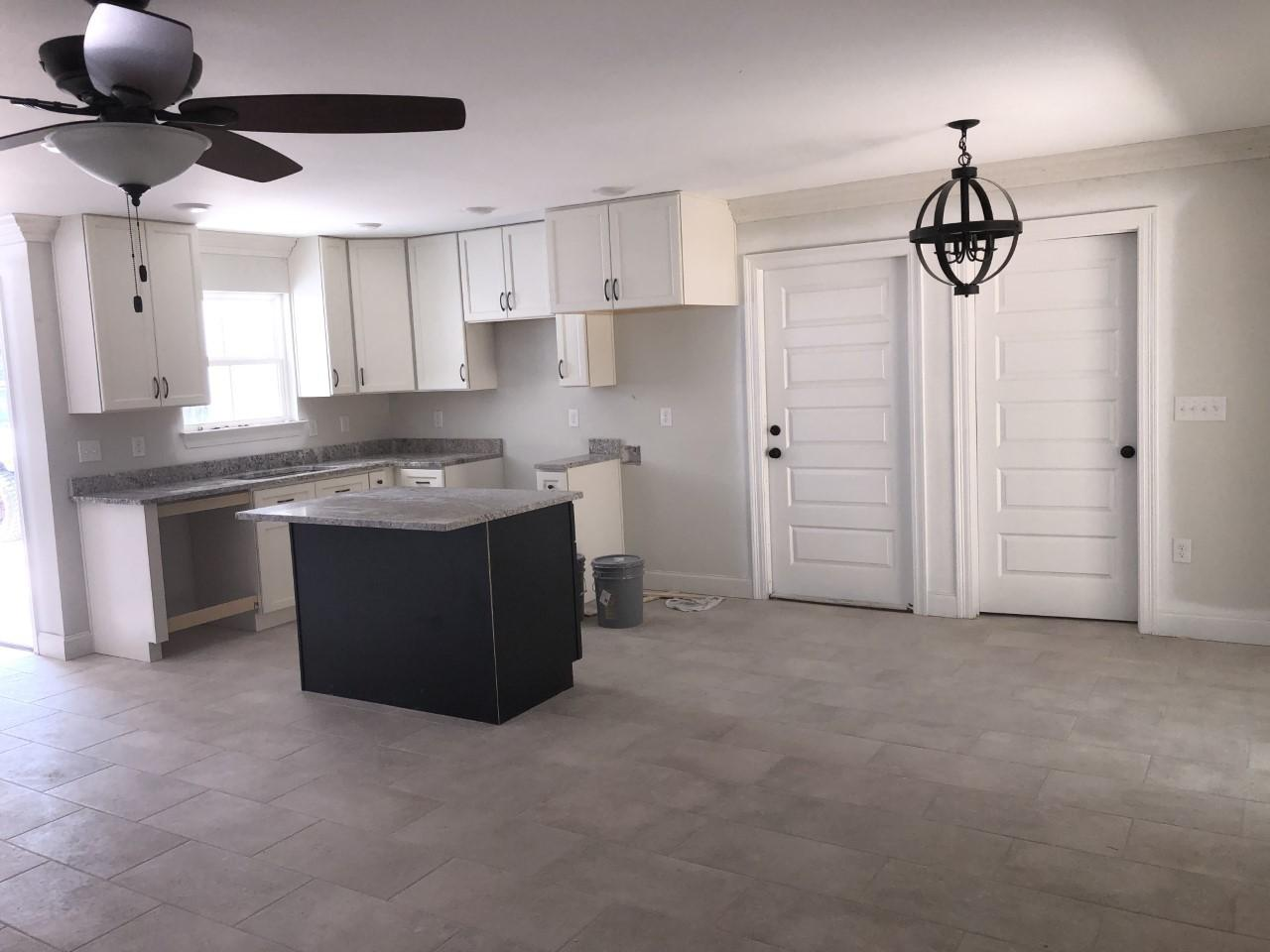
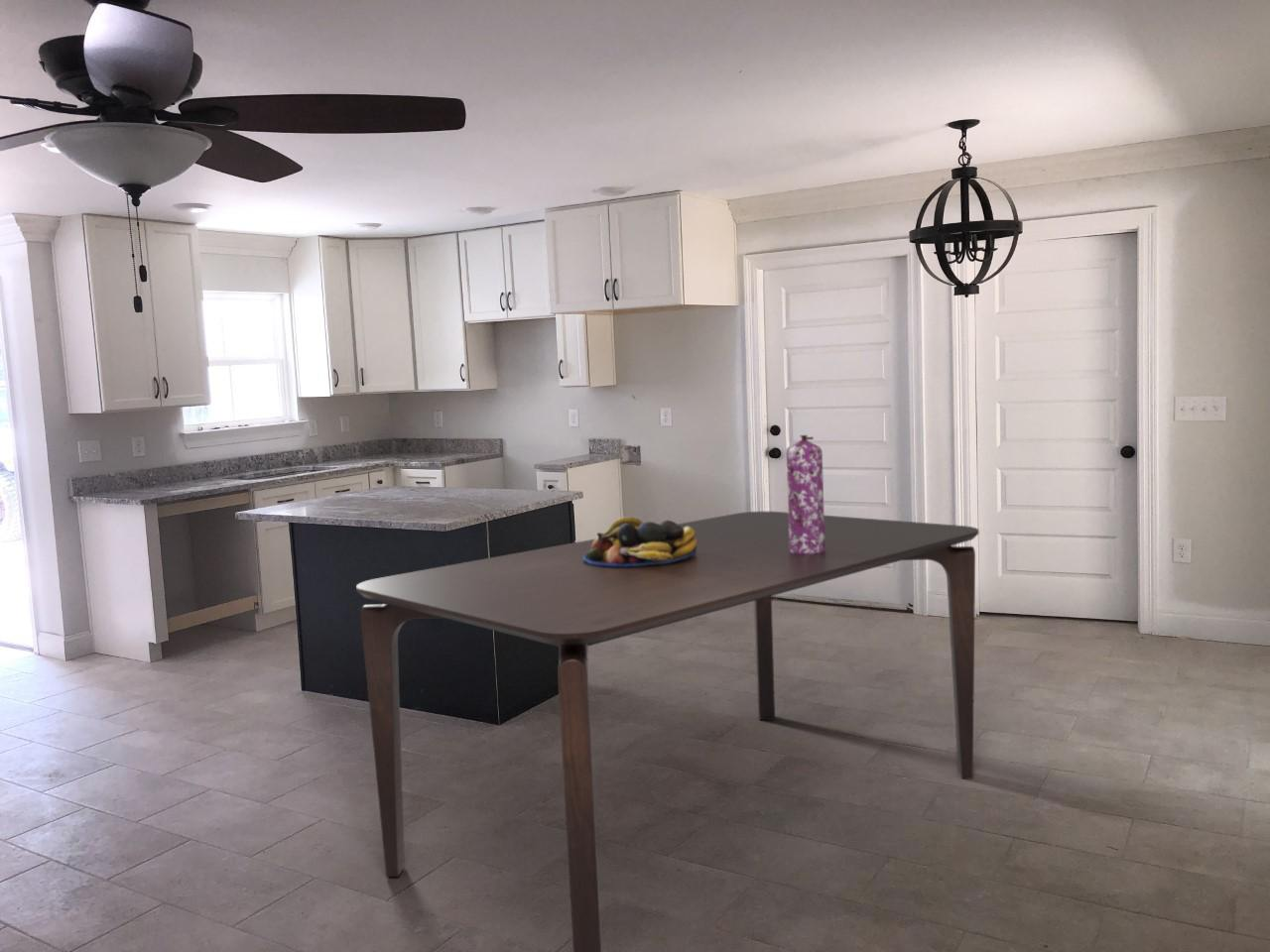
+ fruit bowl (638, 536)
+ gas cylinder (805, 492)
+ dining table (757, 688)
